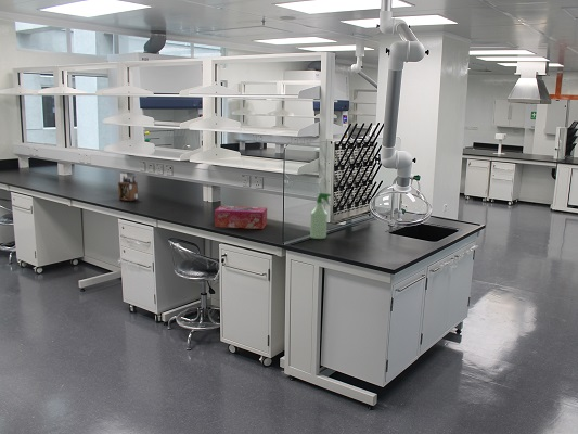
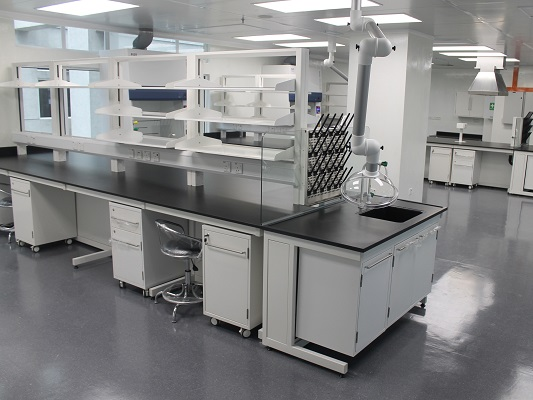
- desk organizer (128, 188)
- tissue box (241, 217)
- spray bottle (319, 215)
